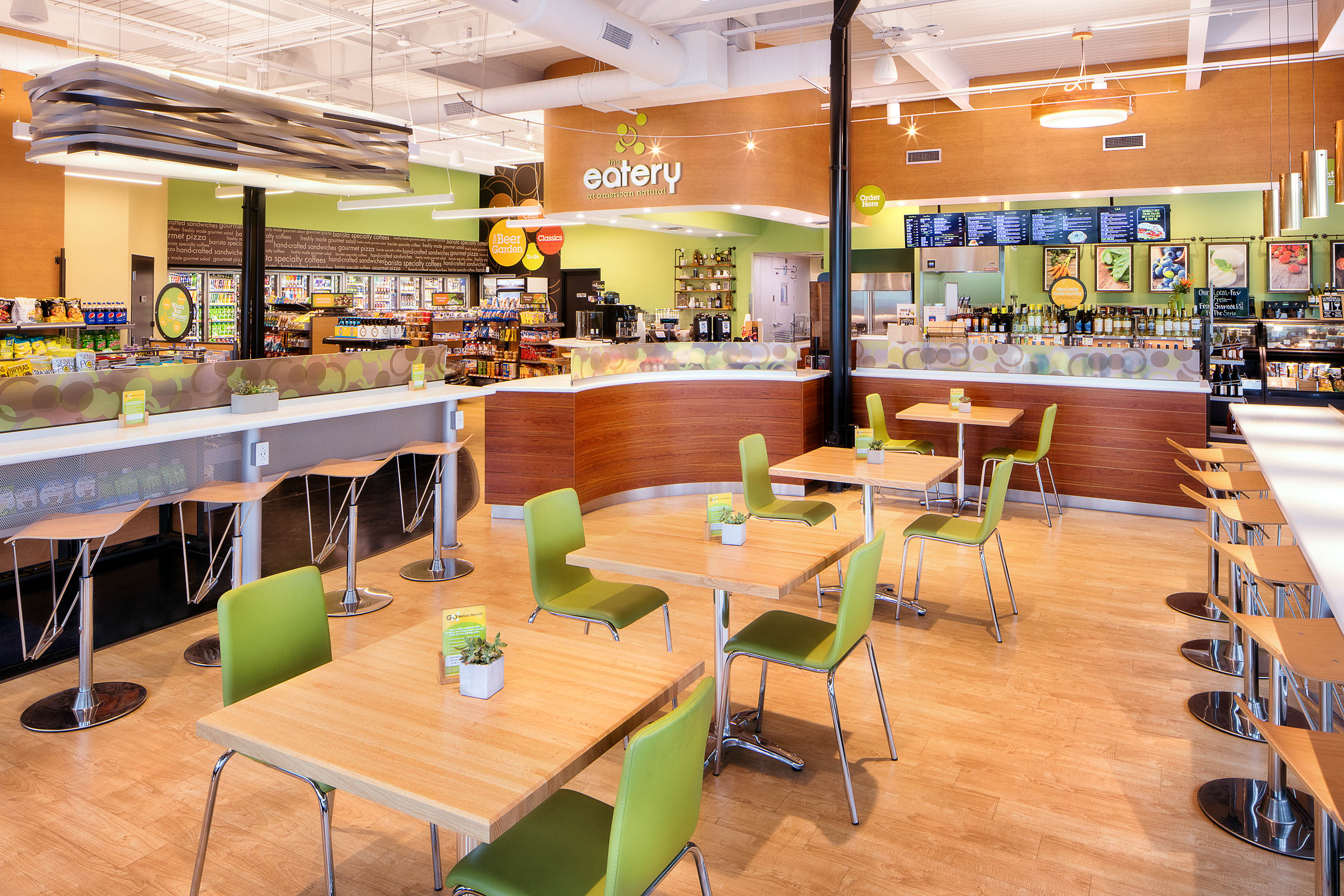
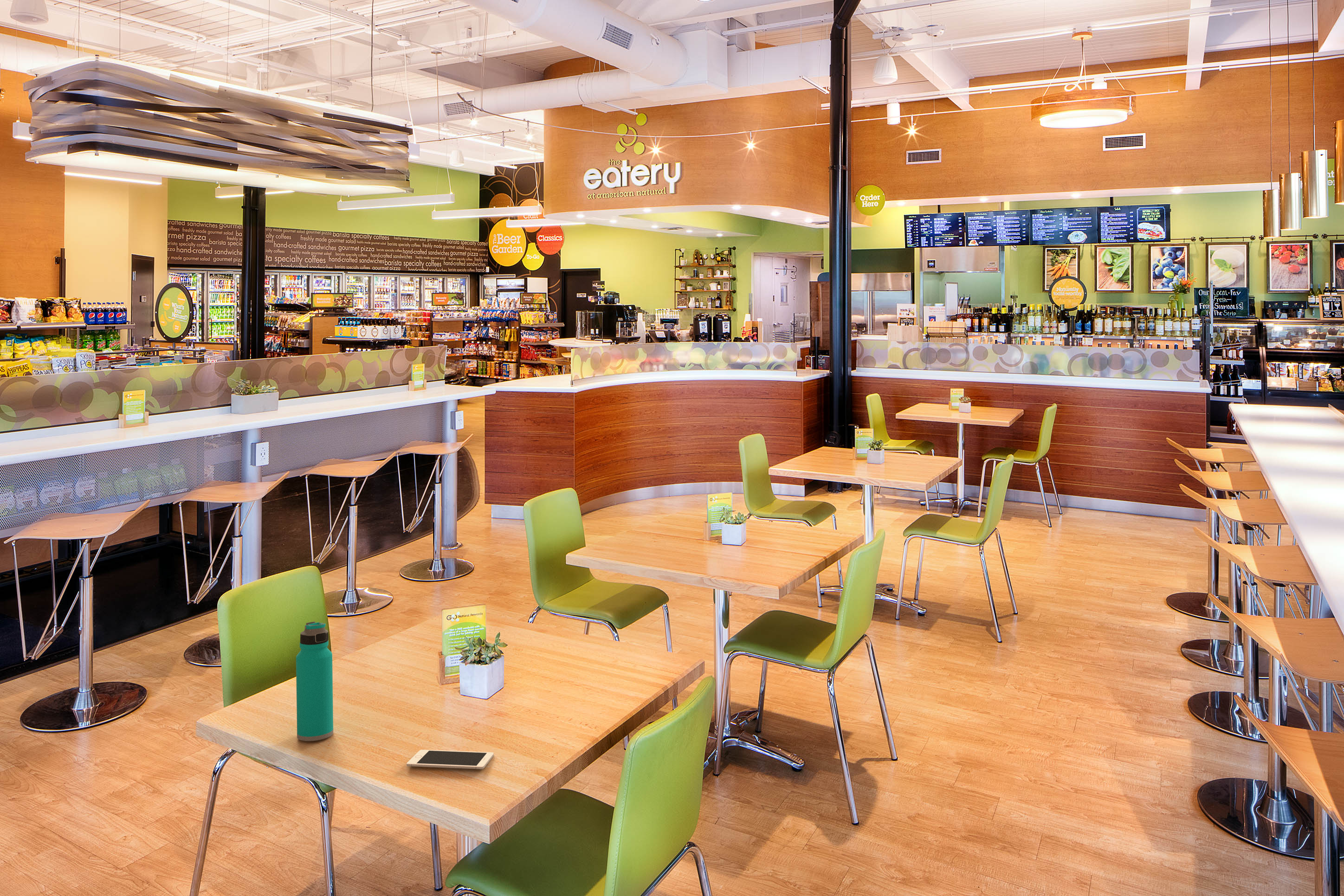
+ cell phone (451, 759)
+ water bottle (314, 679)
